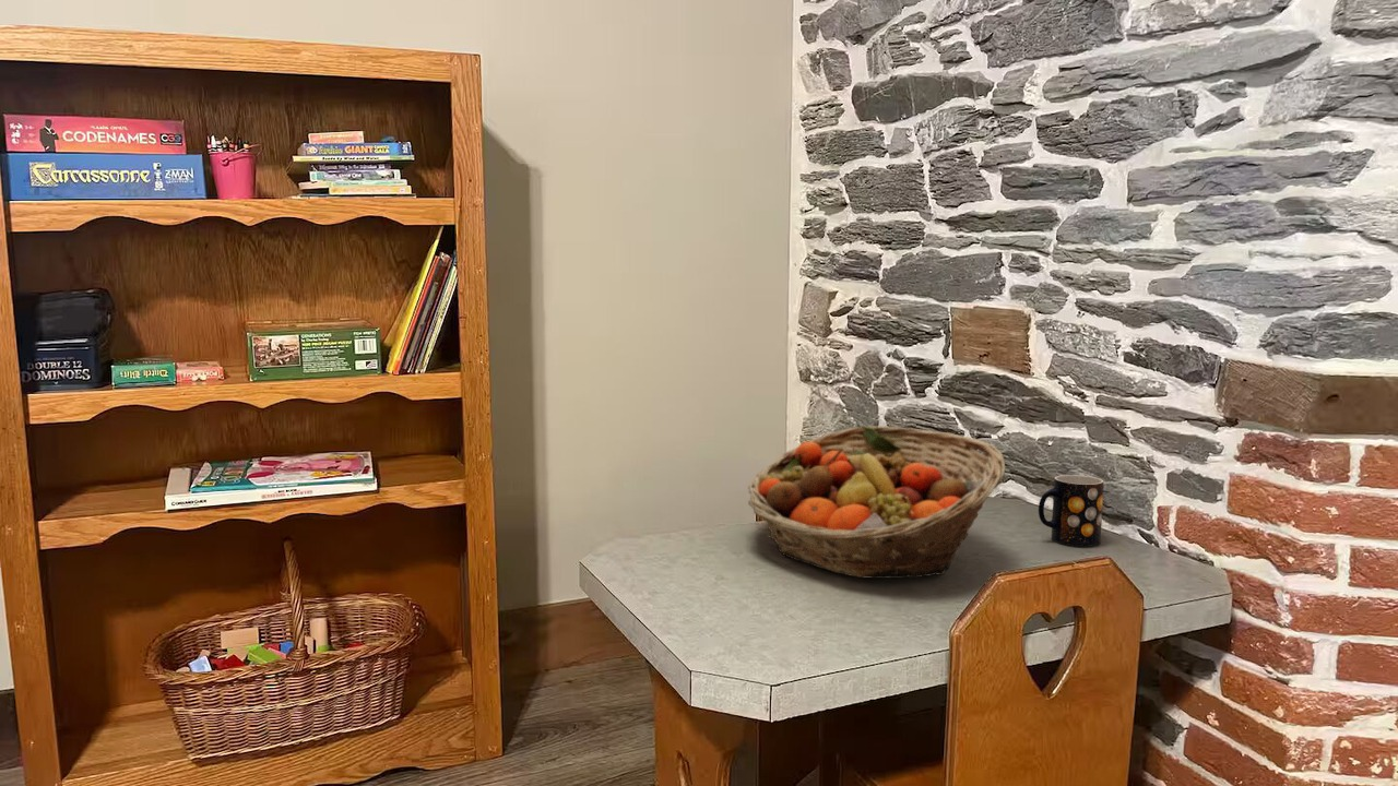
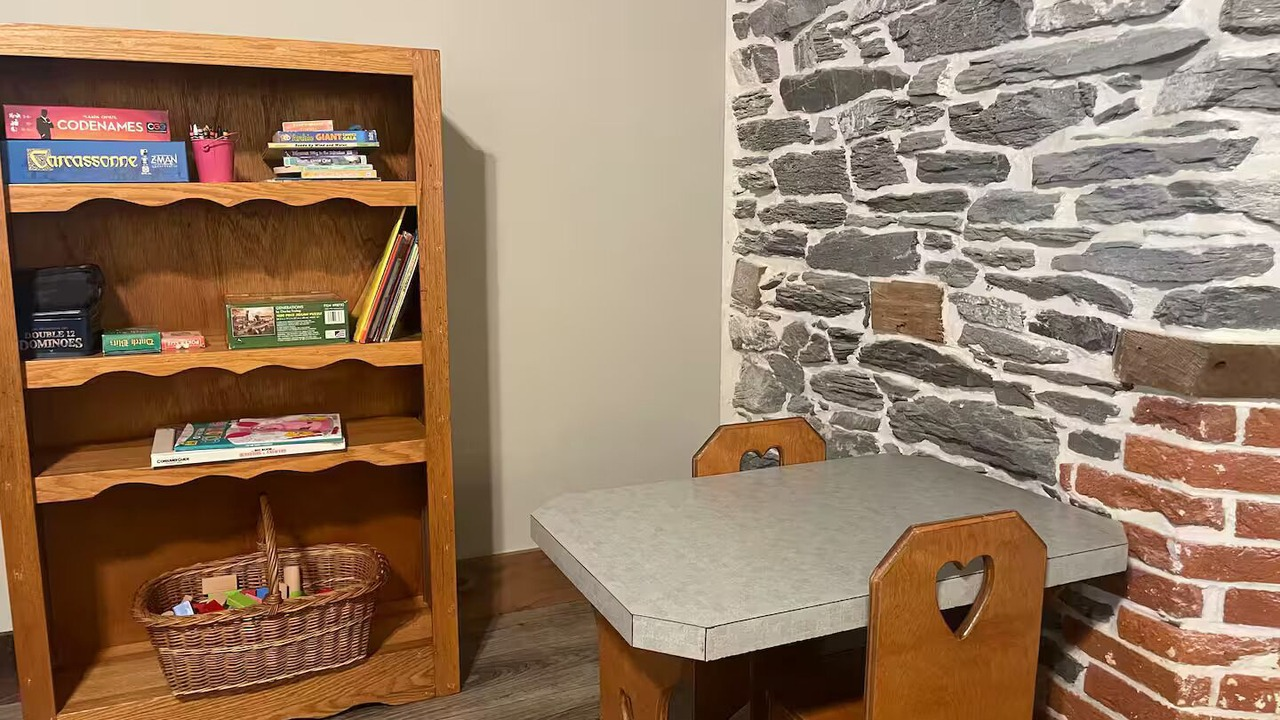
- fruit basket (870, 496)
- mug (1070, 510)
